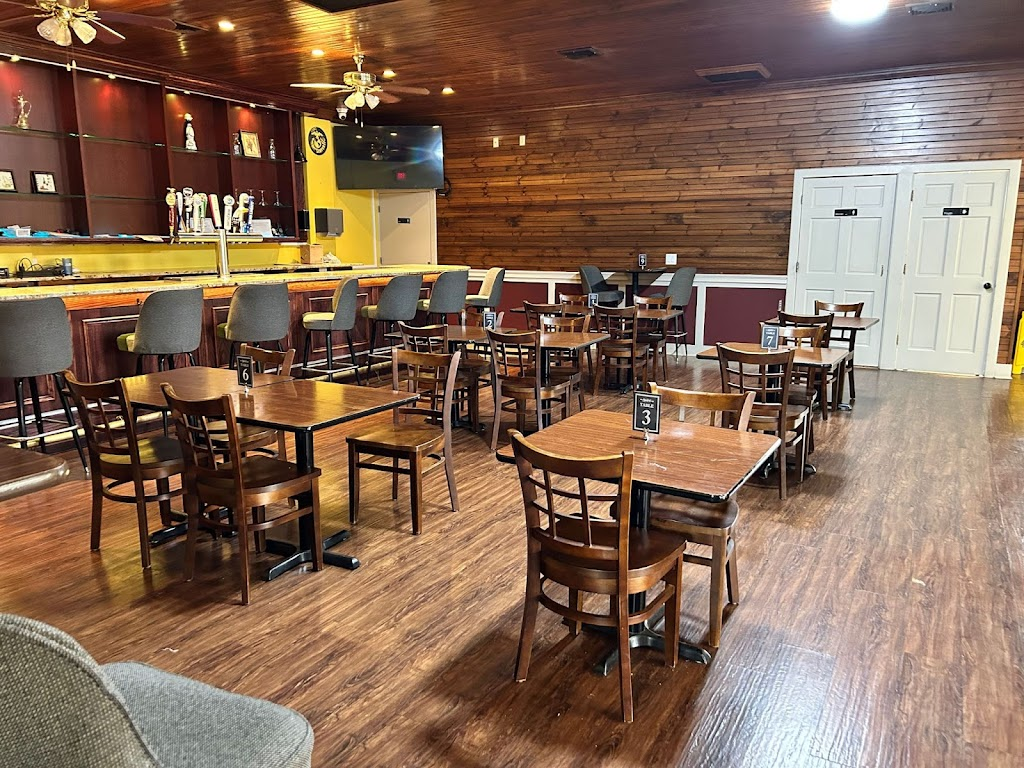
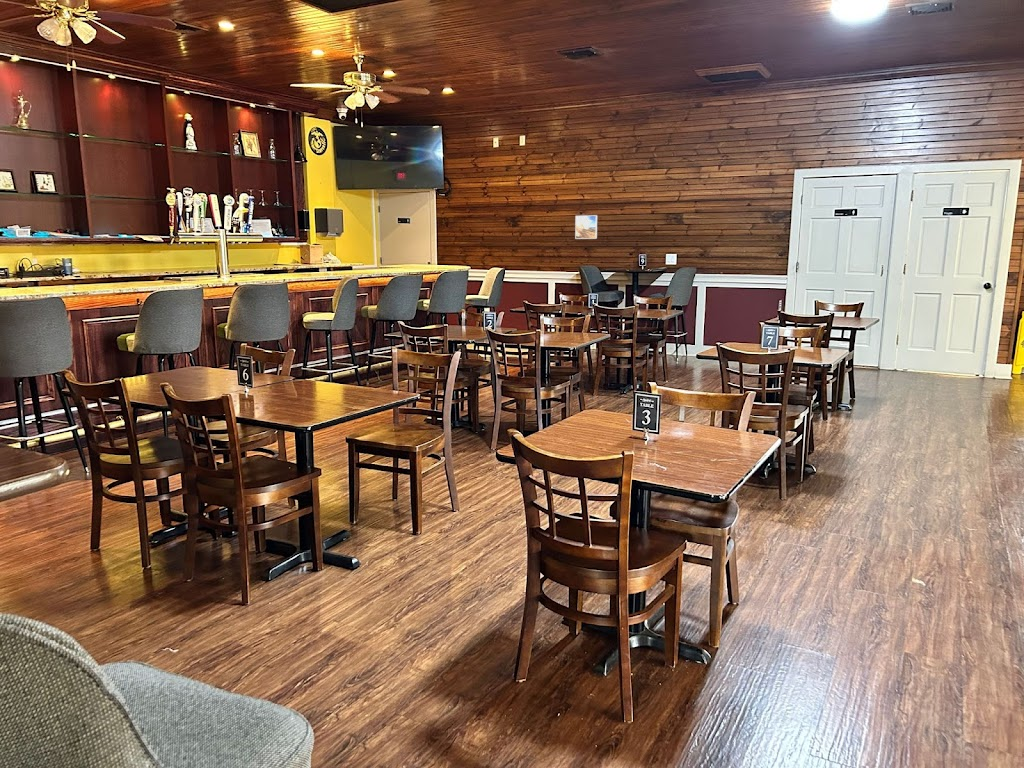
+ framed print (586, 227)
